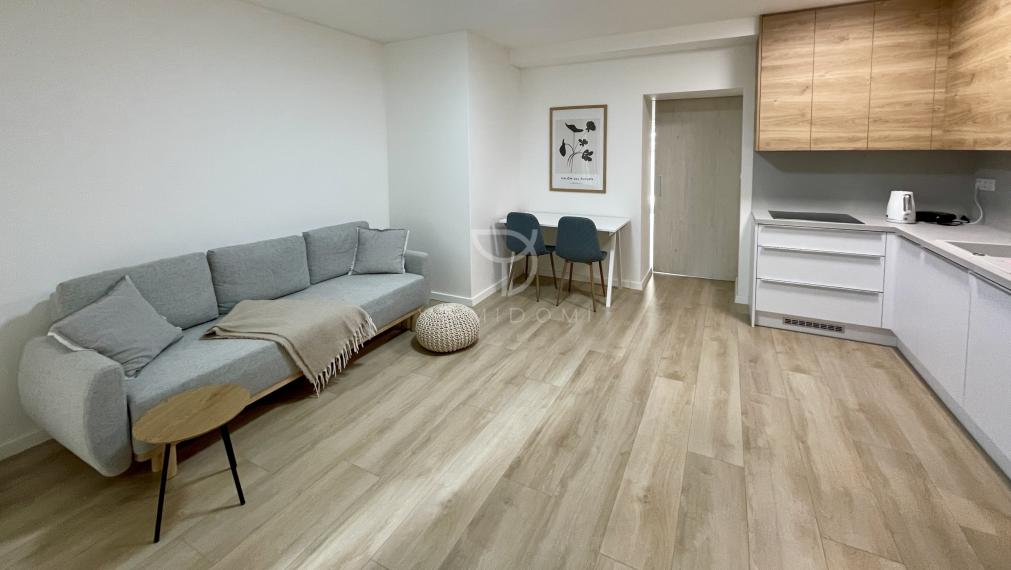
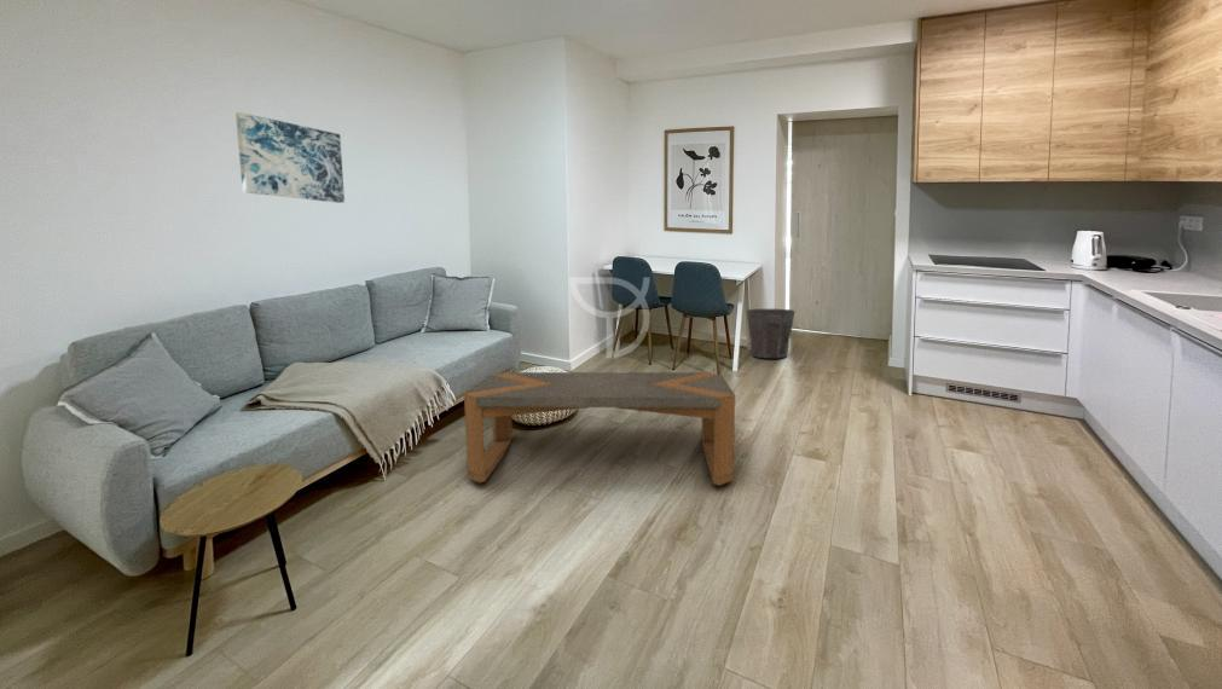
+ waste bin (769, 332)
+ coffee table (602, 406)
+ wall art (294, 161)
